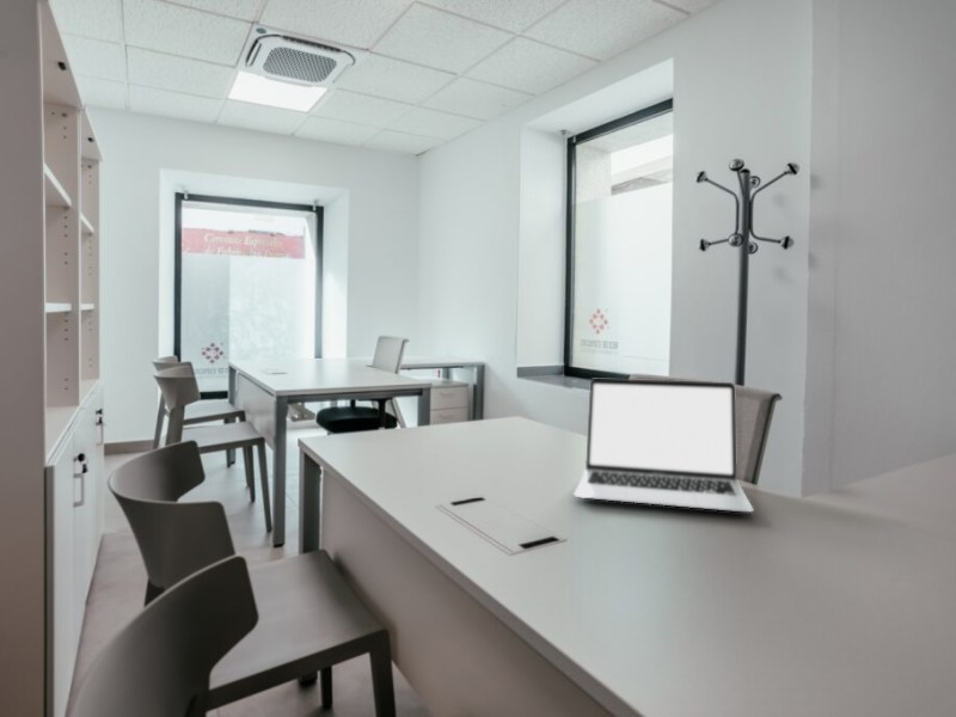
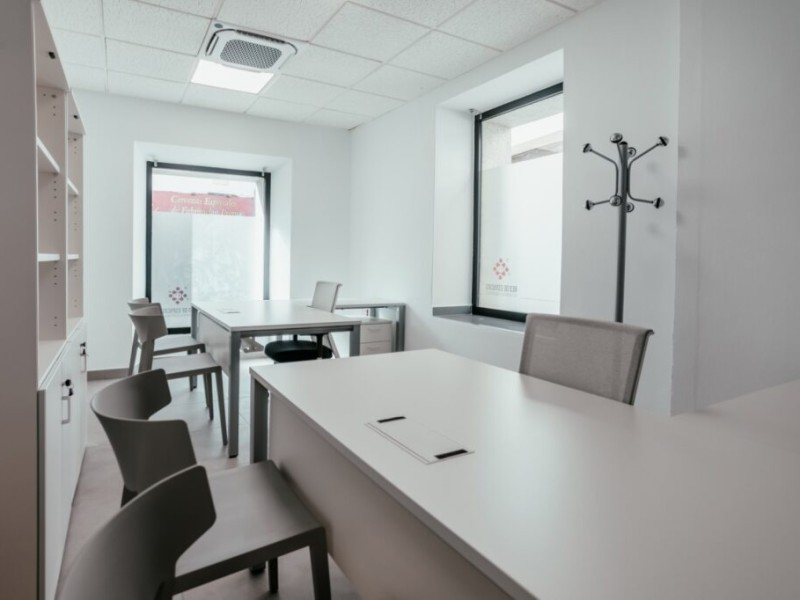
- laptop (660, 436)
